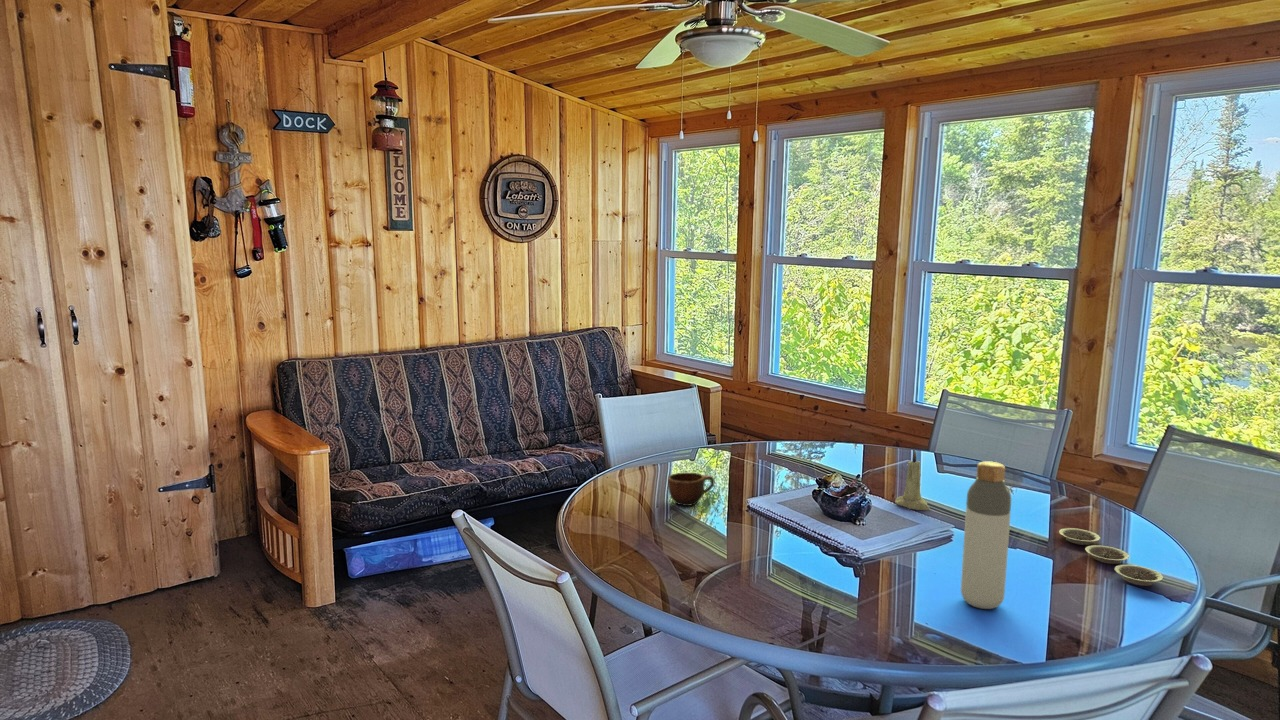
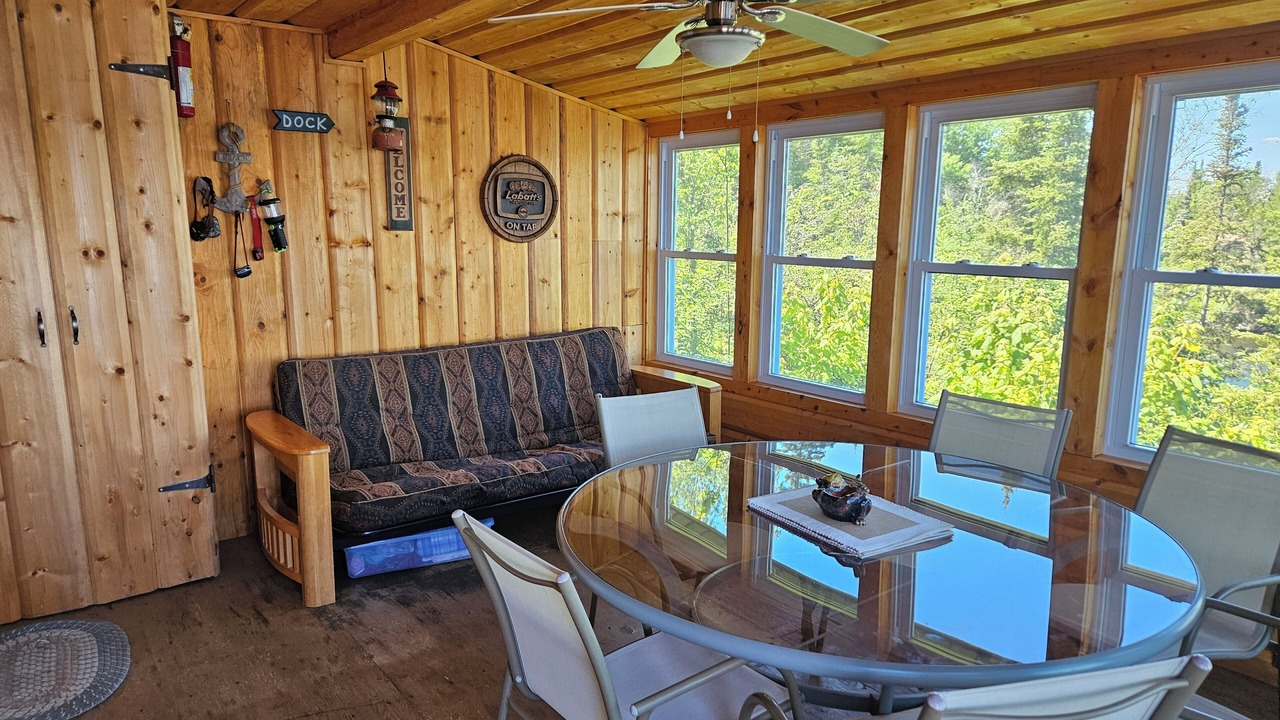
- mug (688, 488)
- bottle (986, 534)
- plate (1106, 556)
- candle (915, 478)
